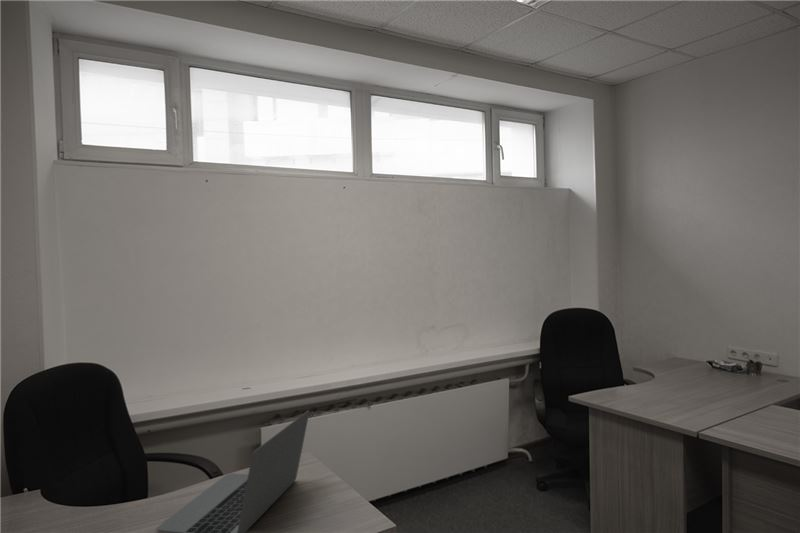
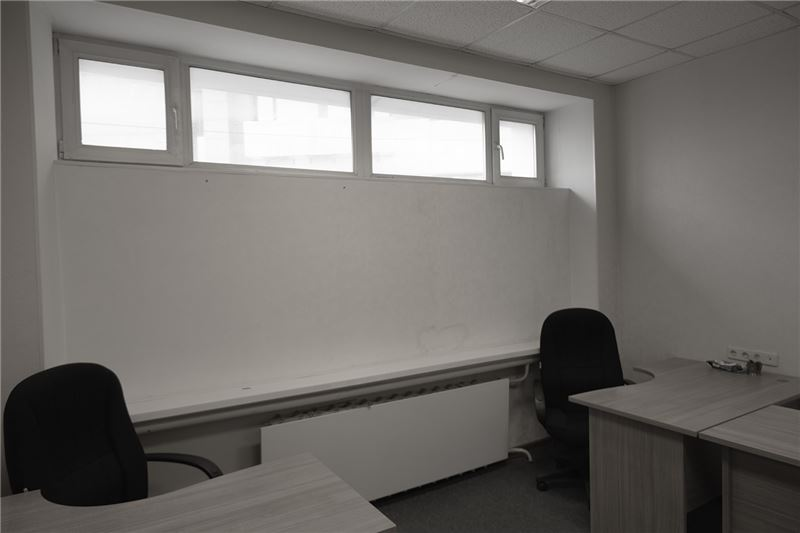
- laptop (238, 474)
